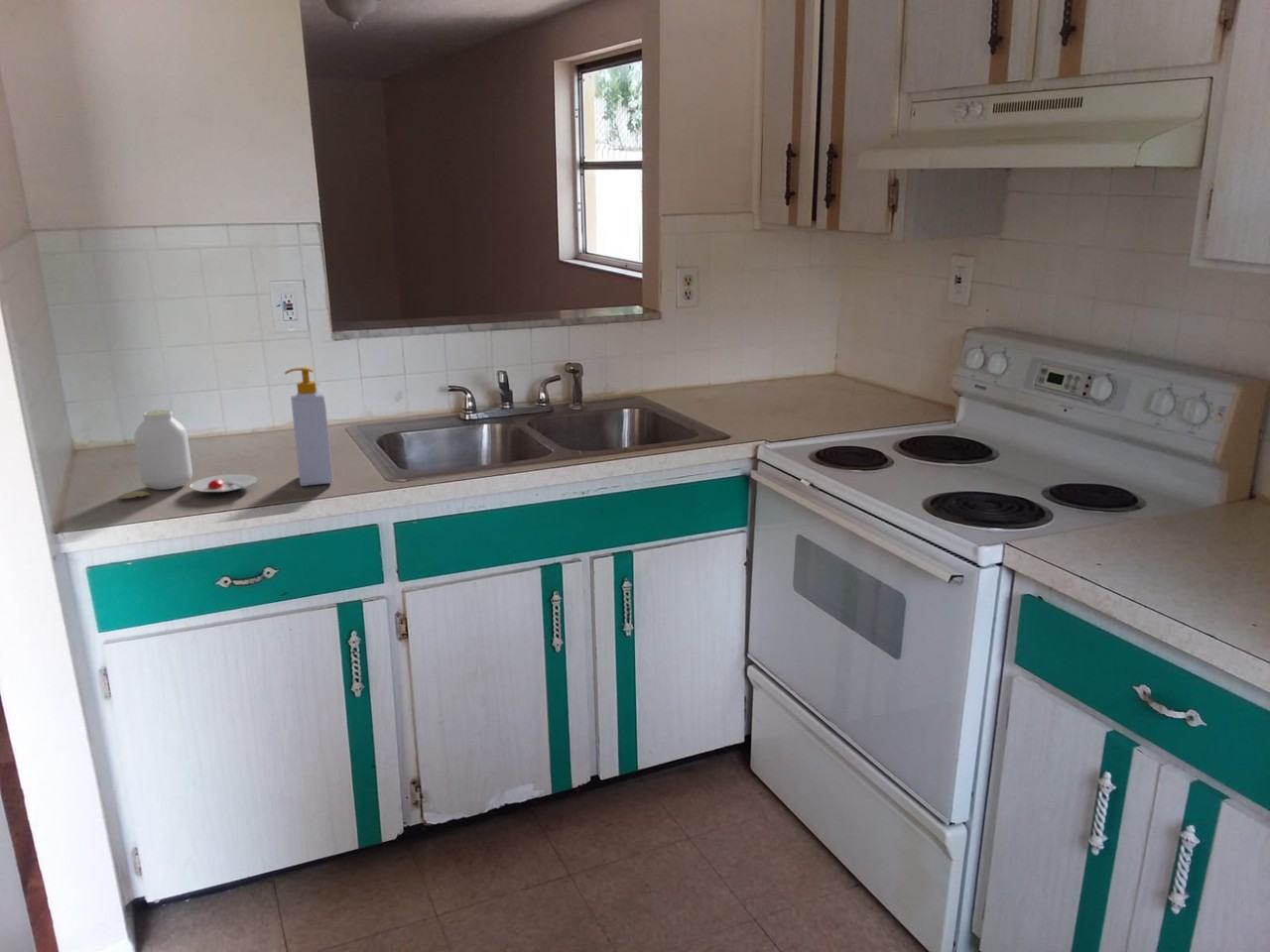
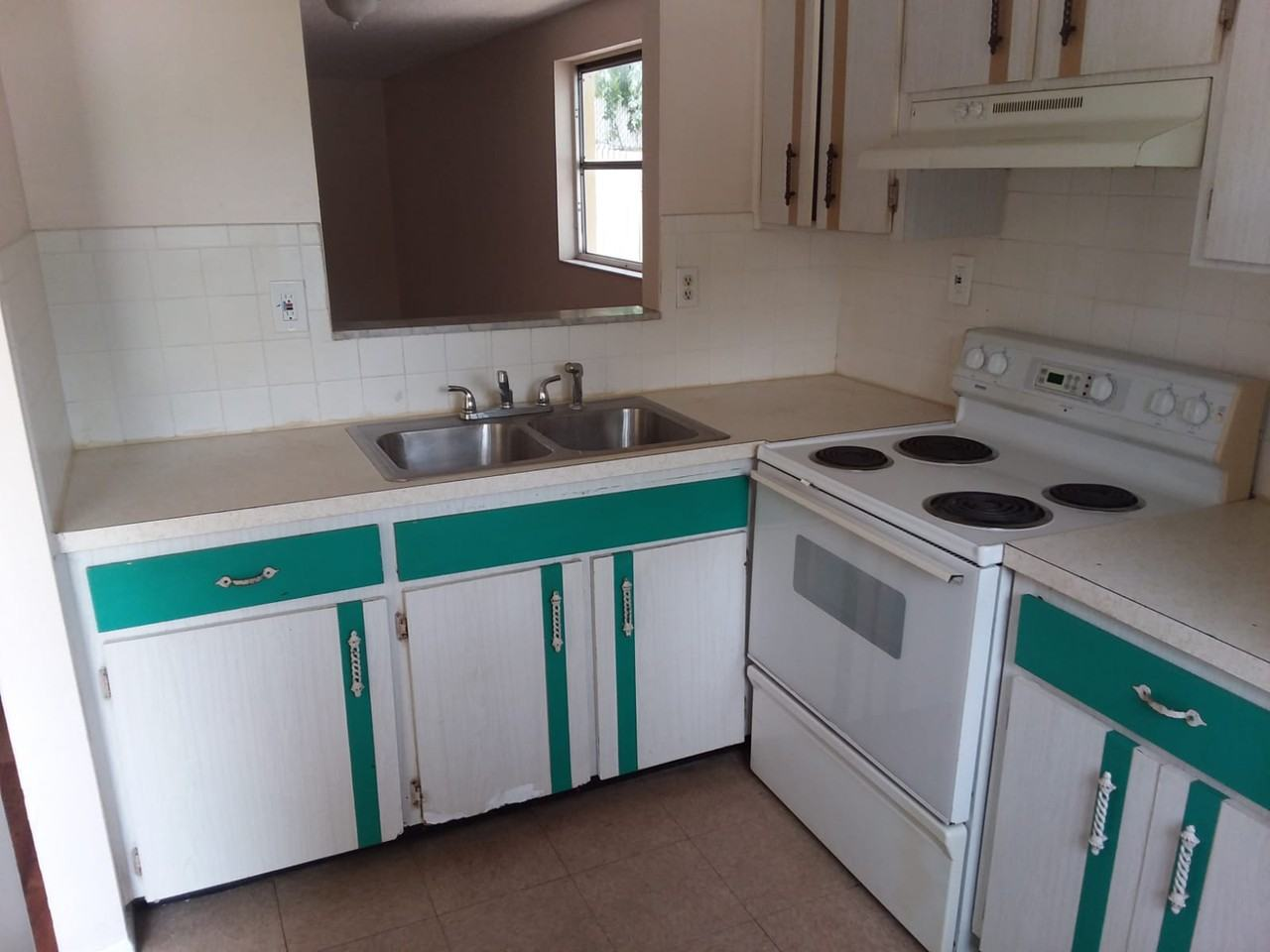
- jar (187, 451)
- soap bottle (308, 424)
